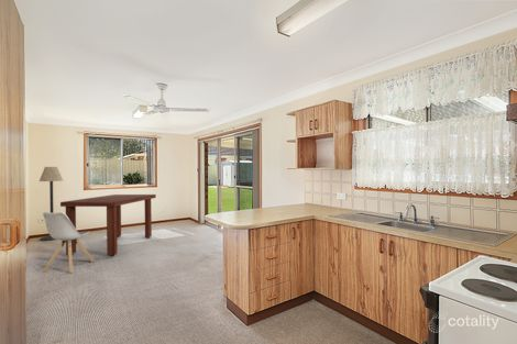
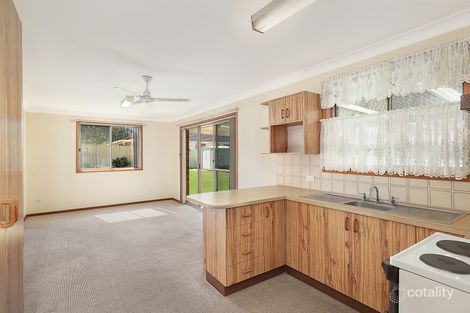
- floor lamp (51, 202)
- dining table (114, 221)
- chair (68, 237)
